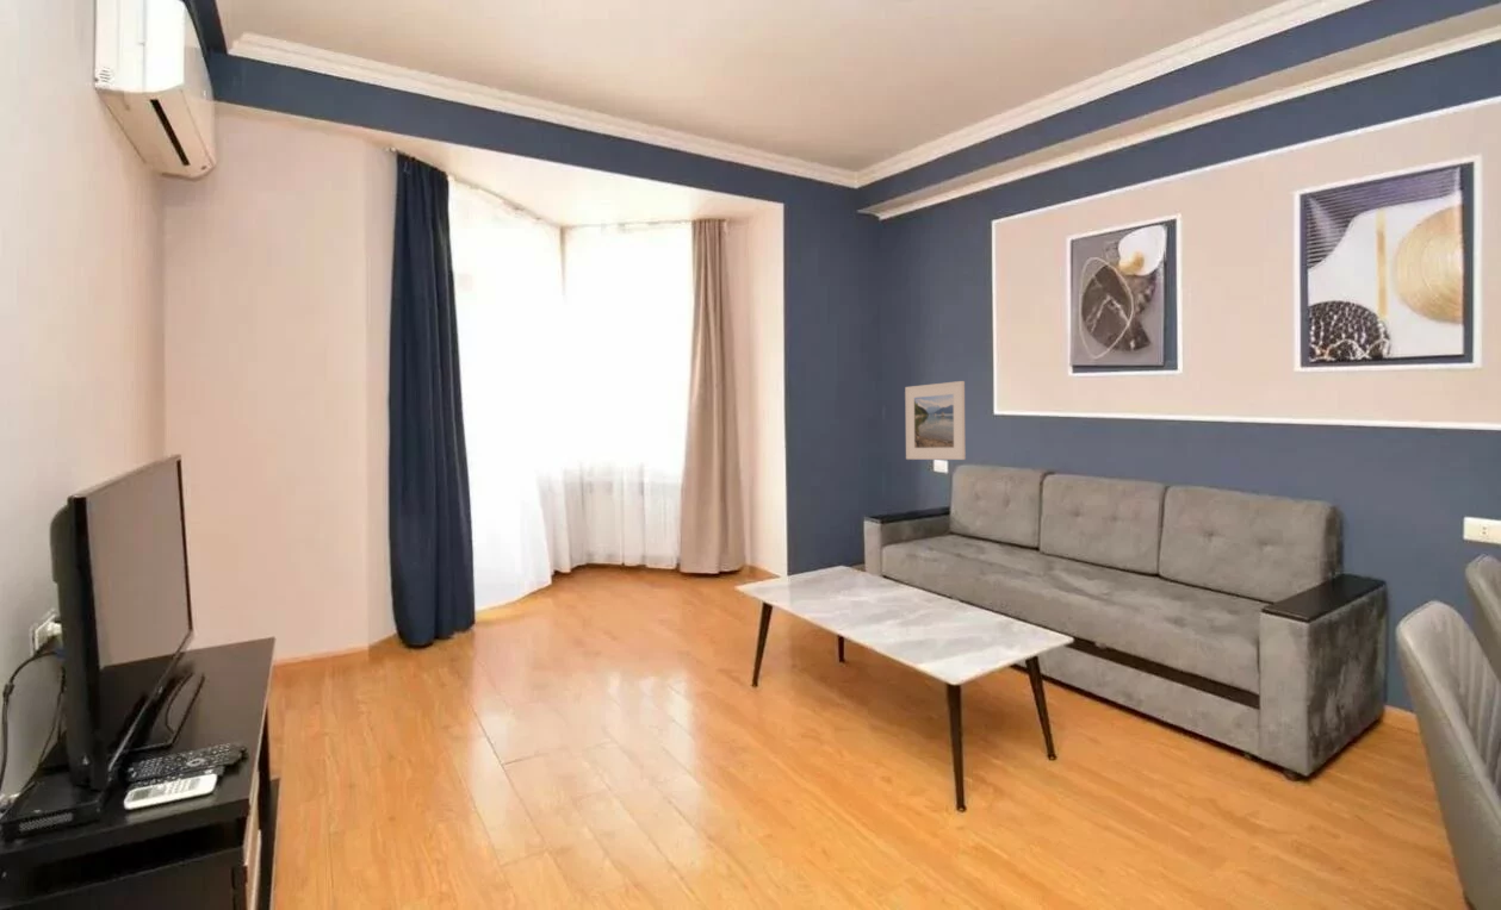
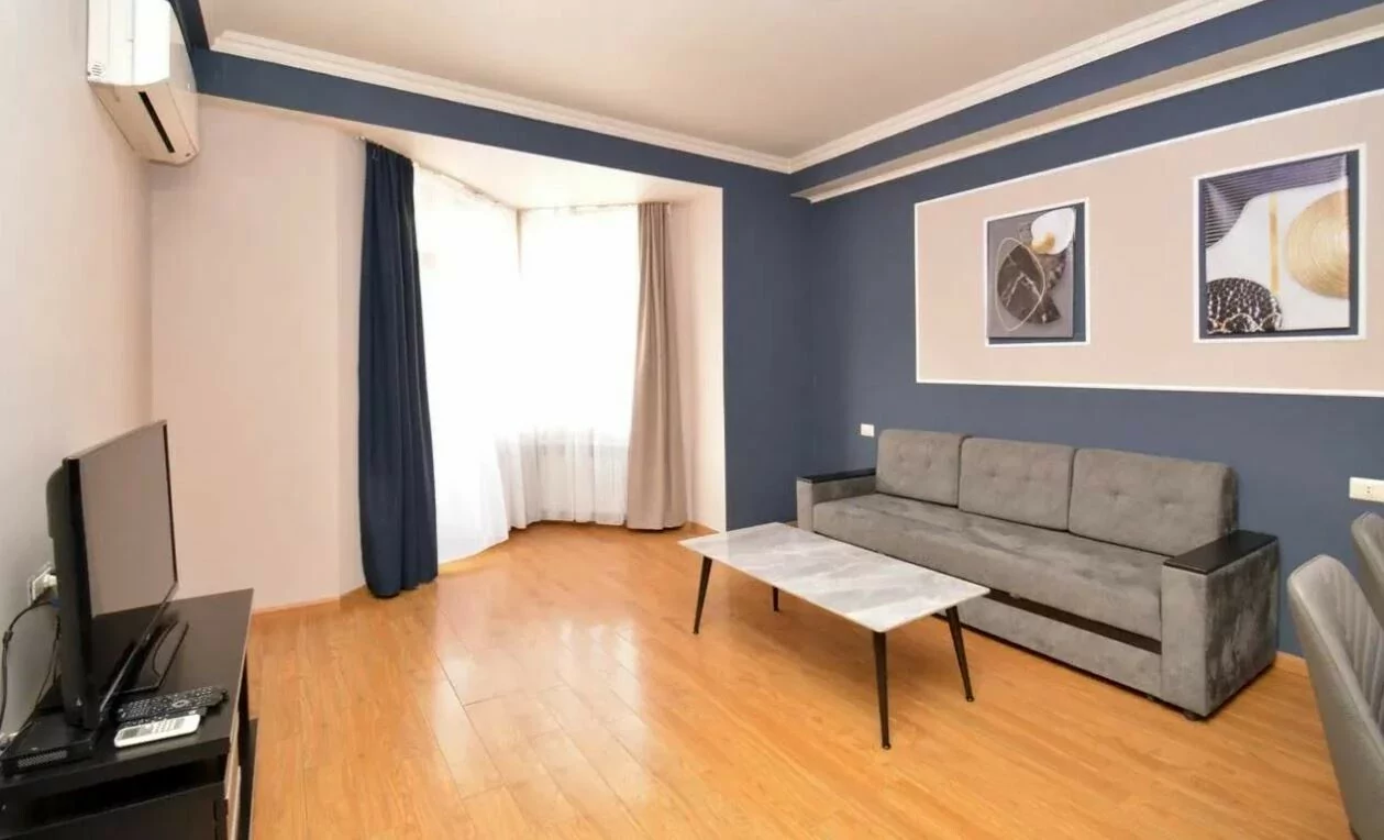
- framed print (934, 422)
